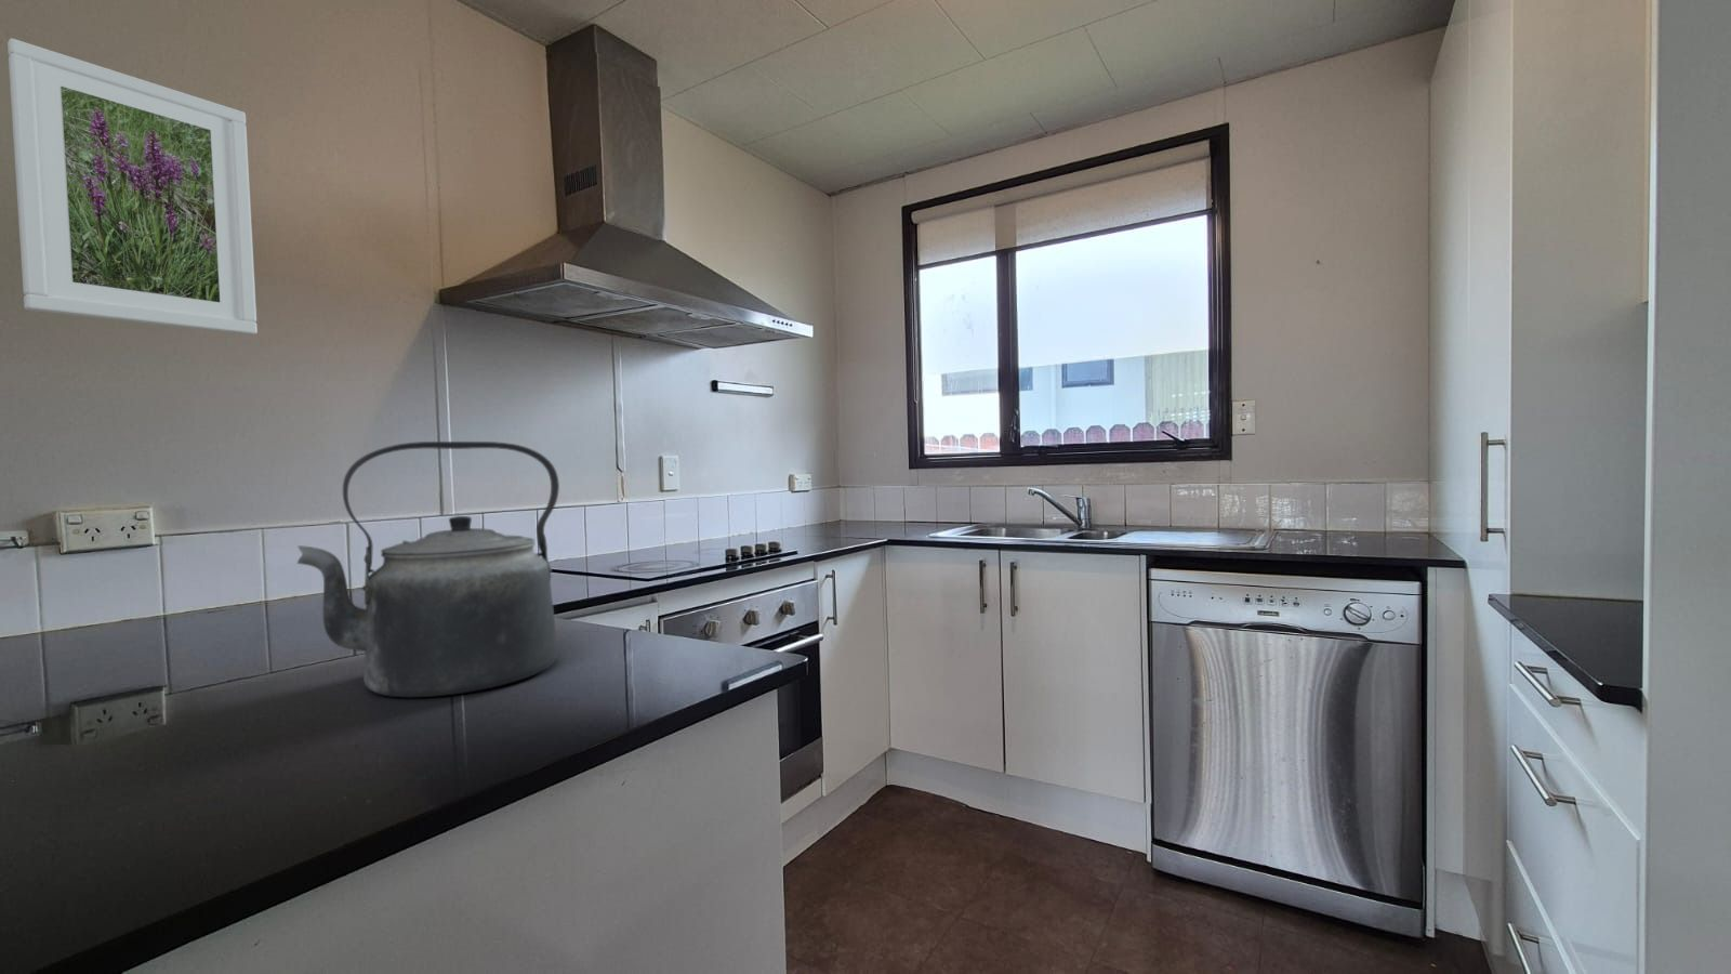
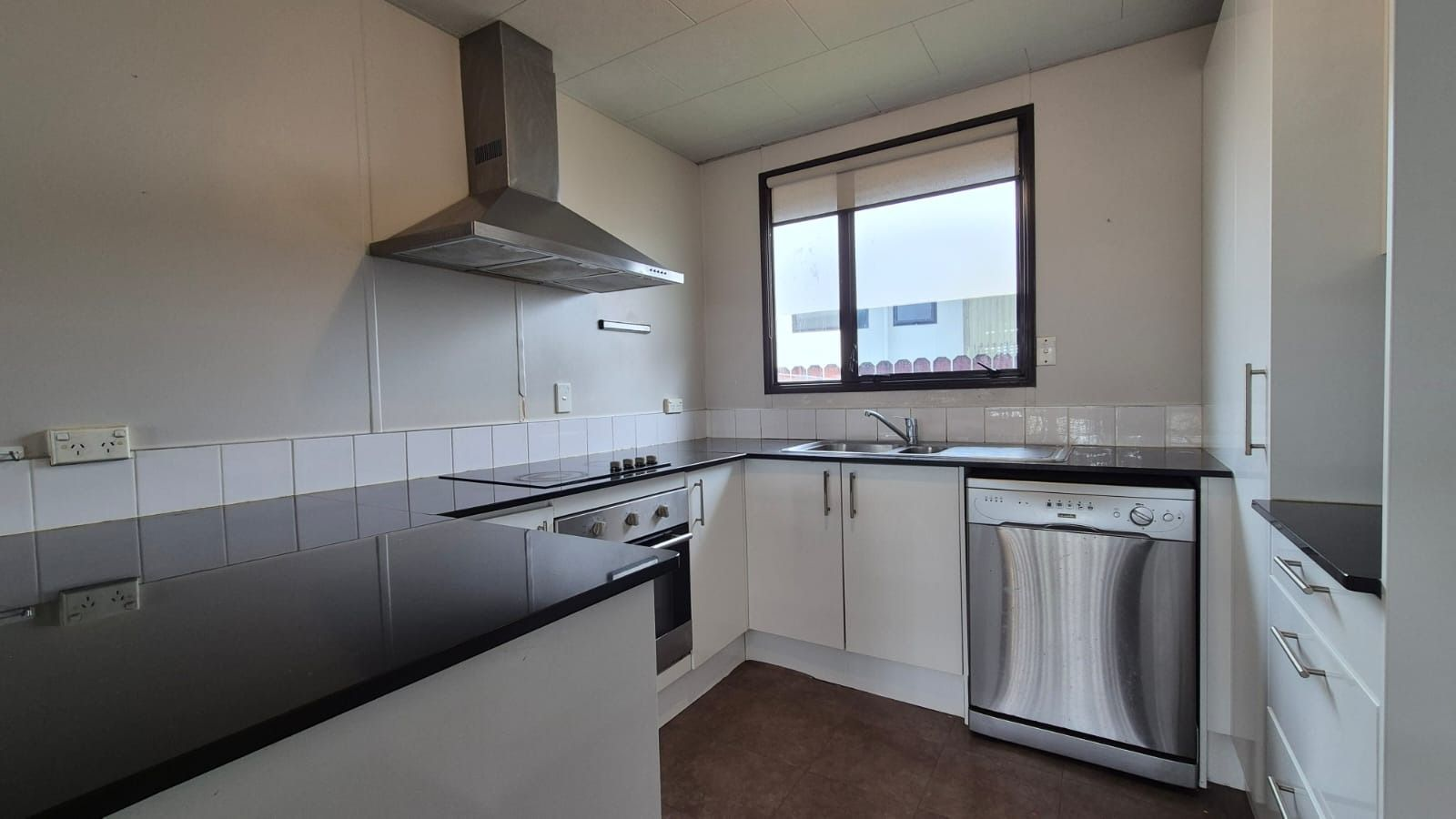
- kettle (441, 559)
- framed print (144, 201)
